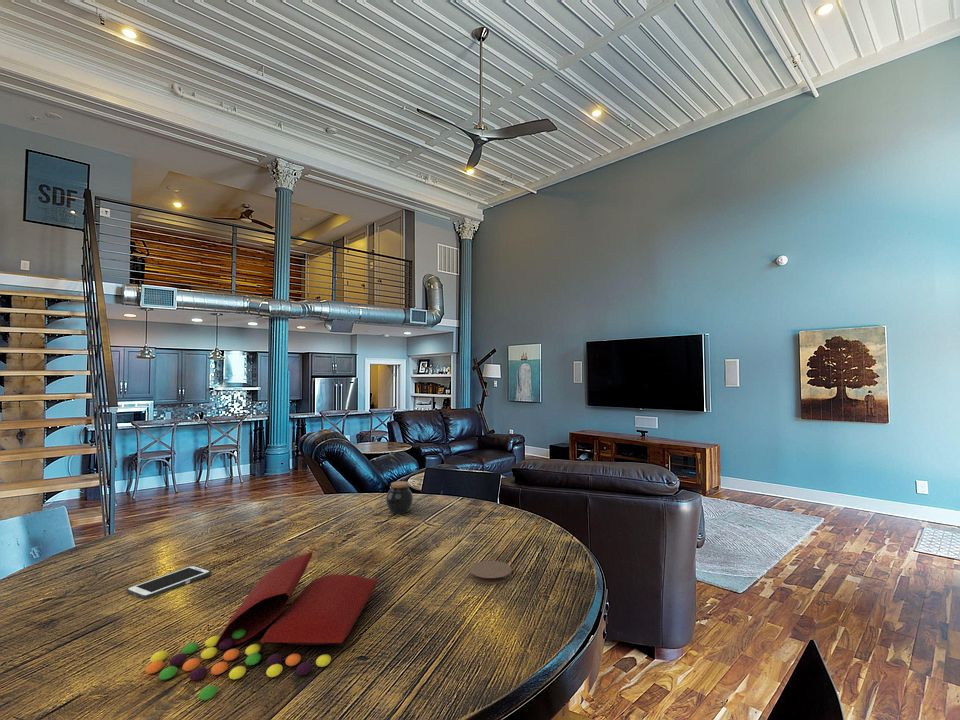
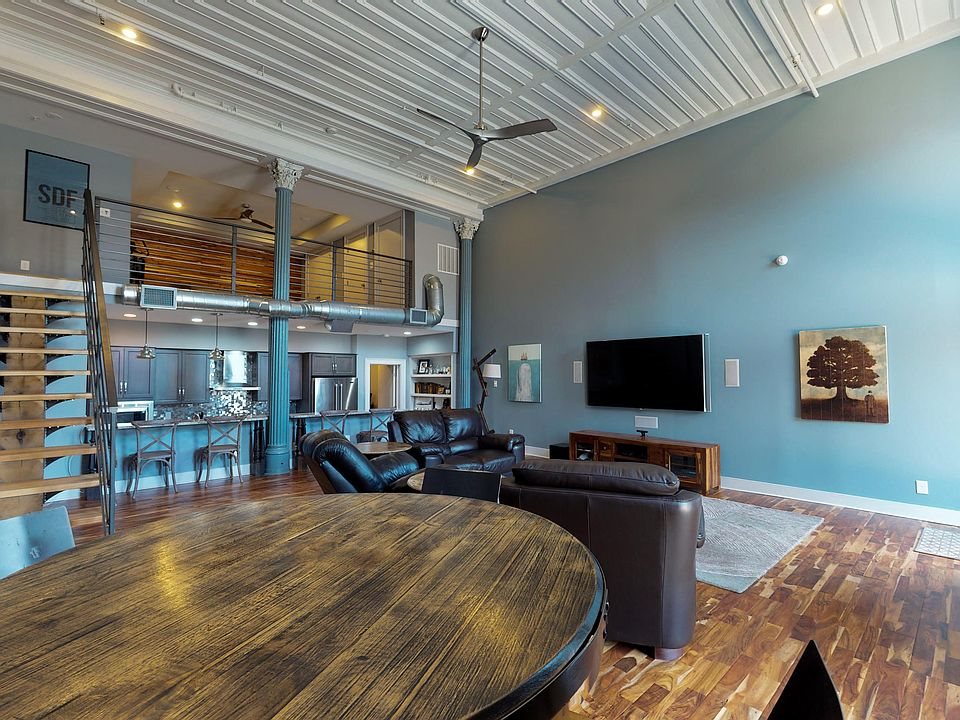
- cell phone (170, 581)
- jar (399, 497)
- candy bag (274, 609)
- coaster (490, 571)
